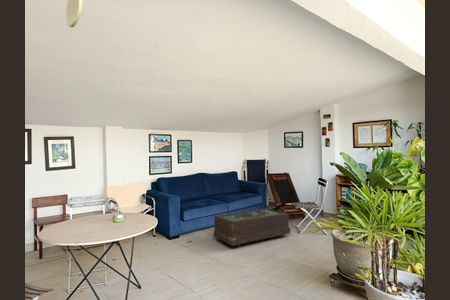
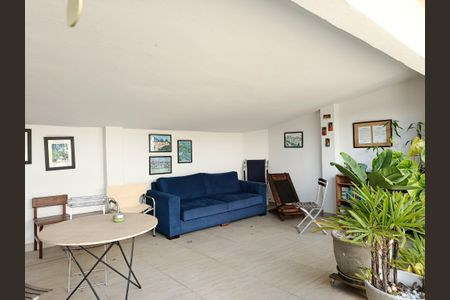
- coffee table (252, 226)
